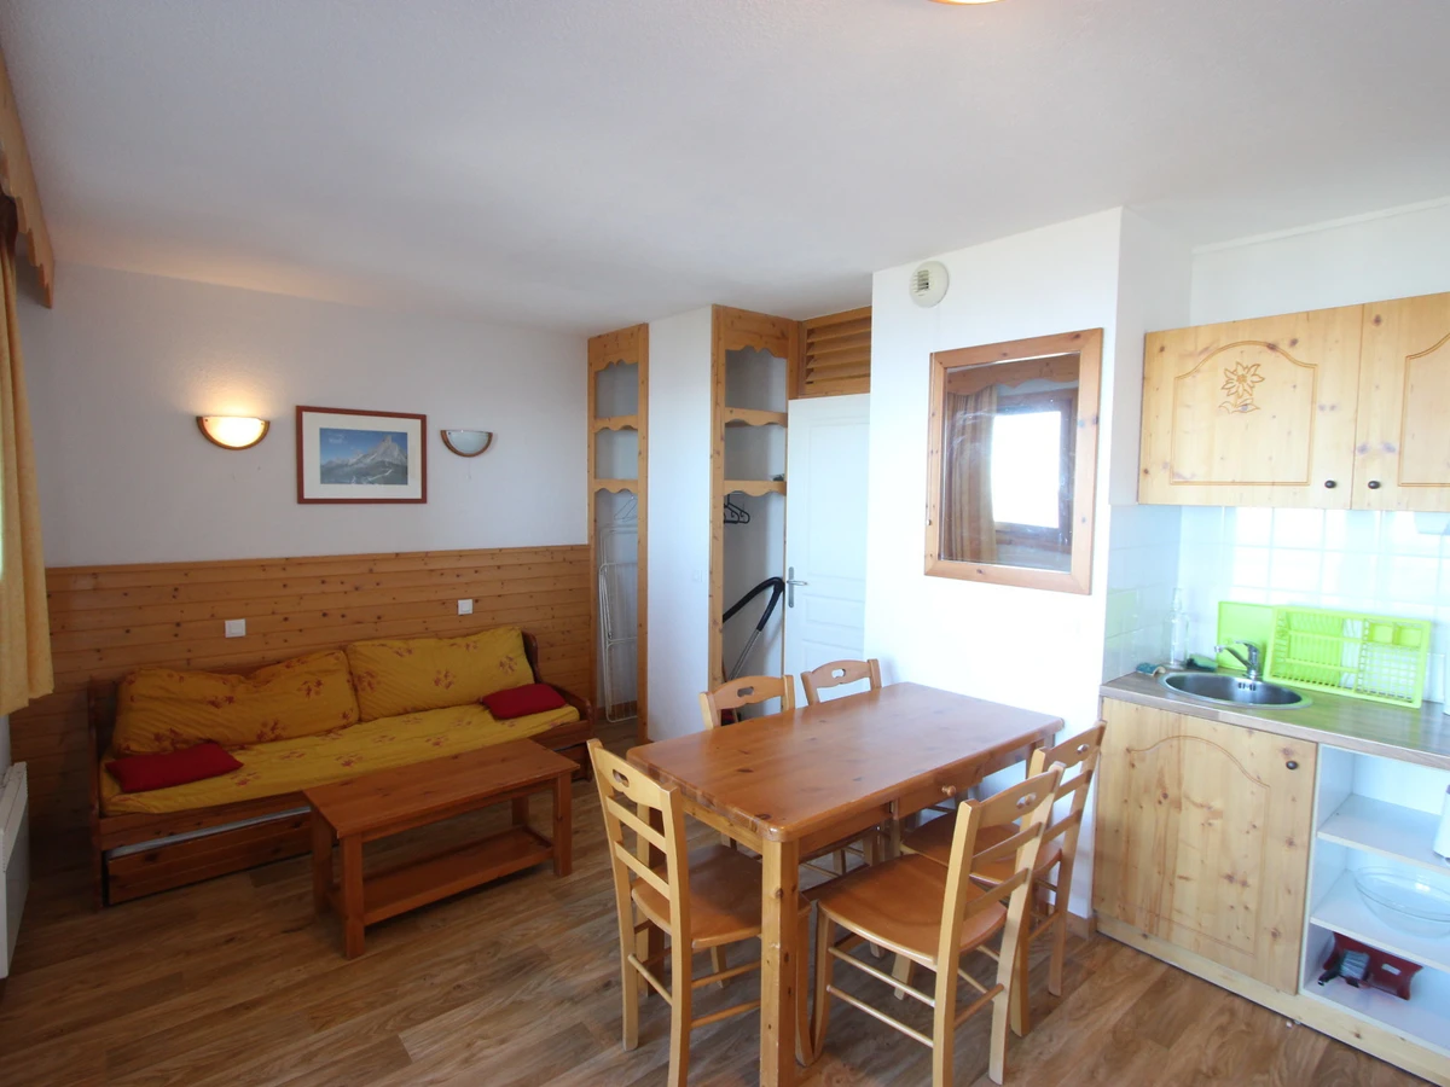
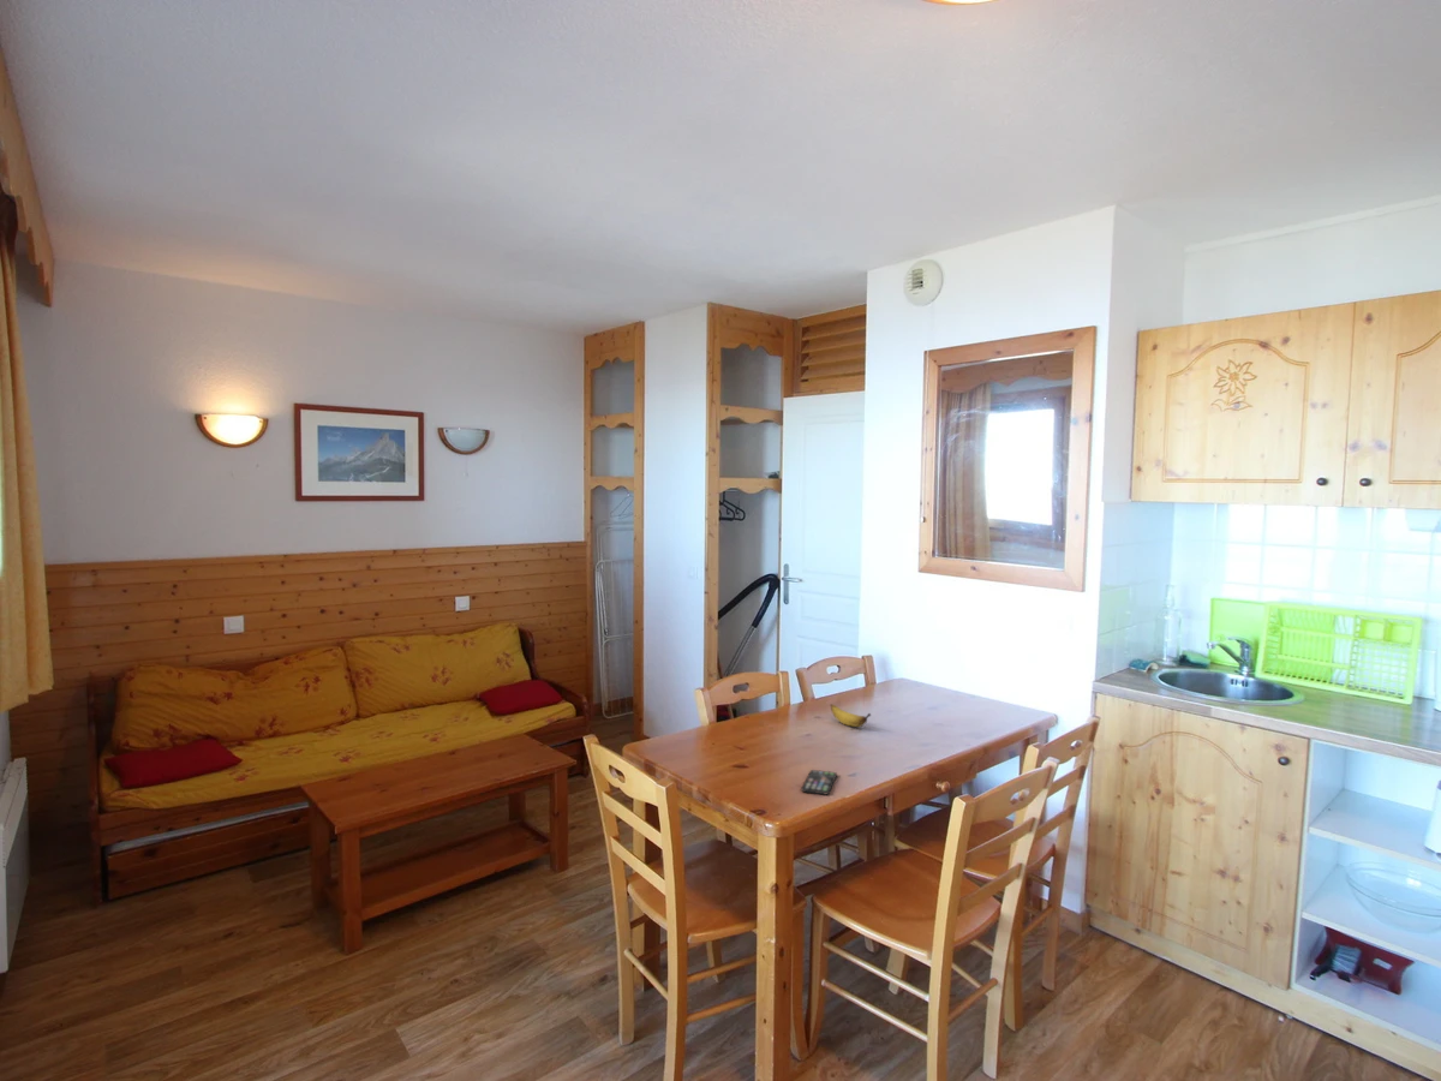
+ banana (849, 716)
+ smartphone (819, 781)
